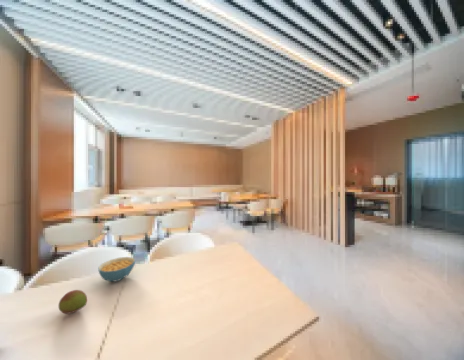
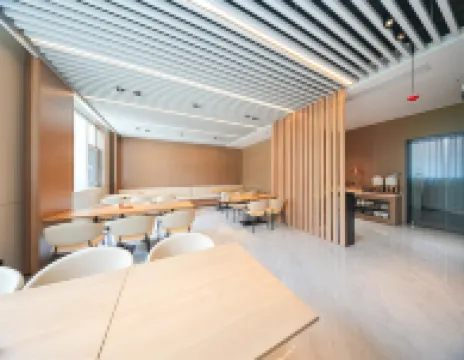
- cereal bowl (117, 271)
- fruit (73, 301)
